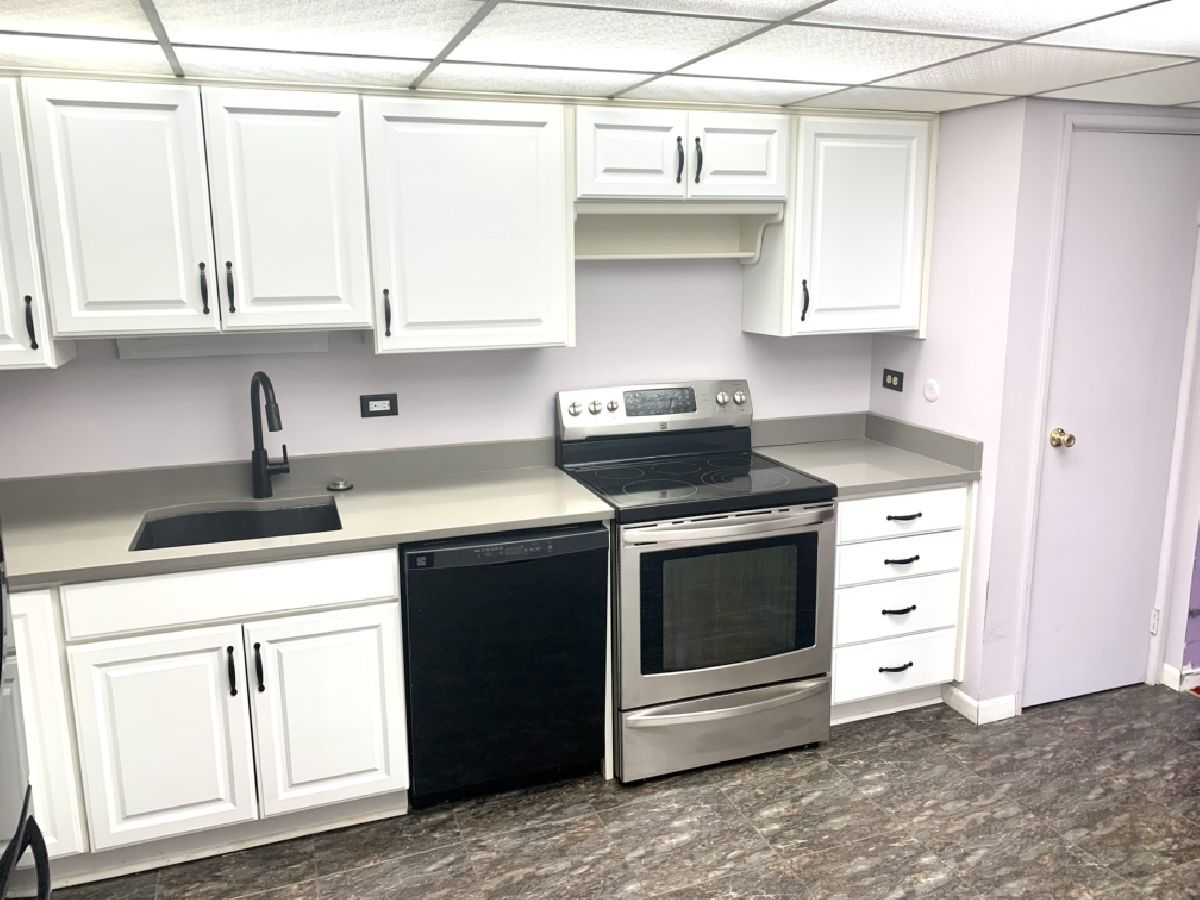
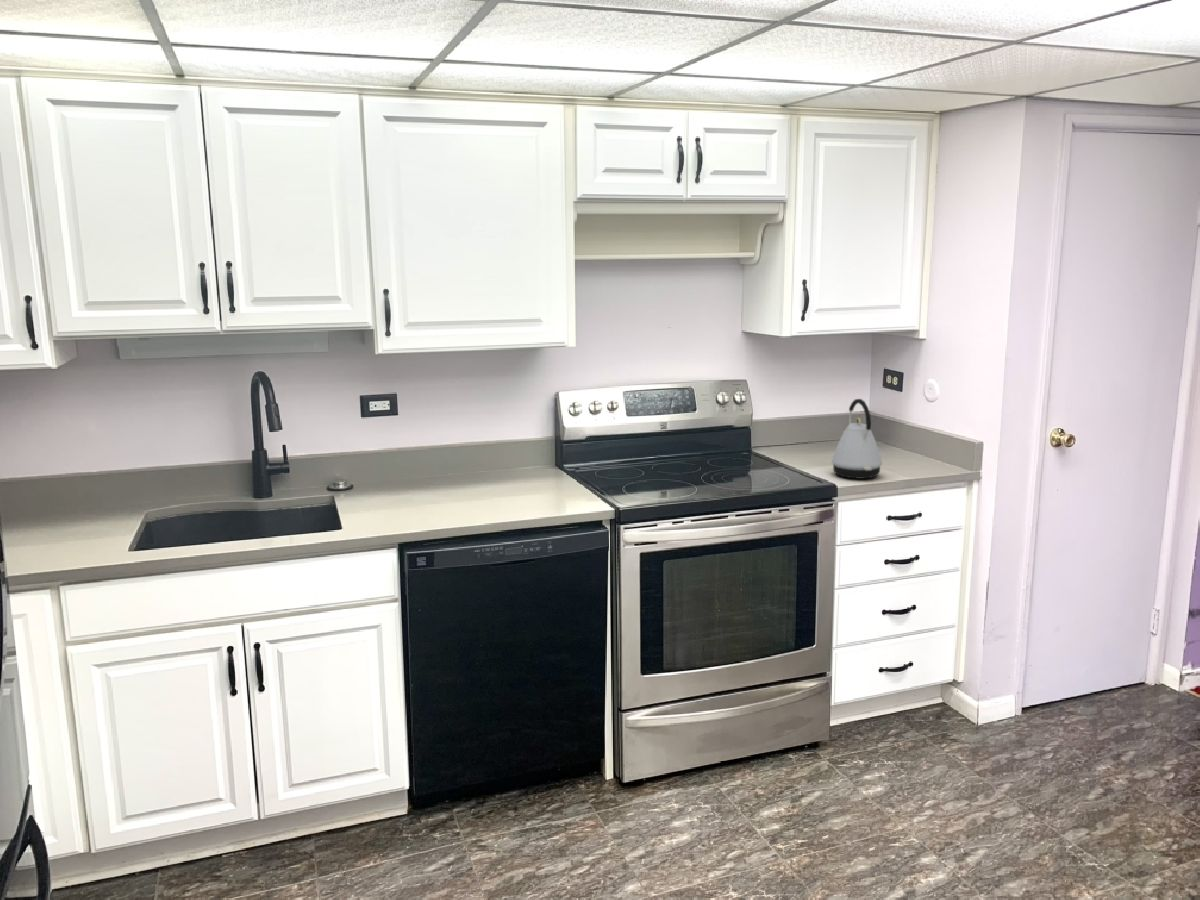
+ kettle (857, 437)
